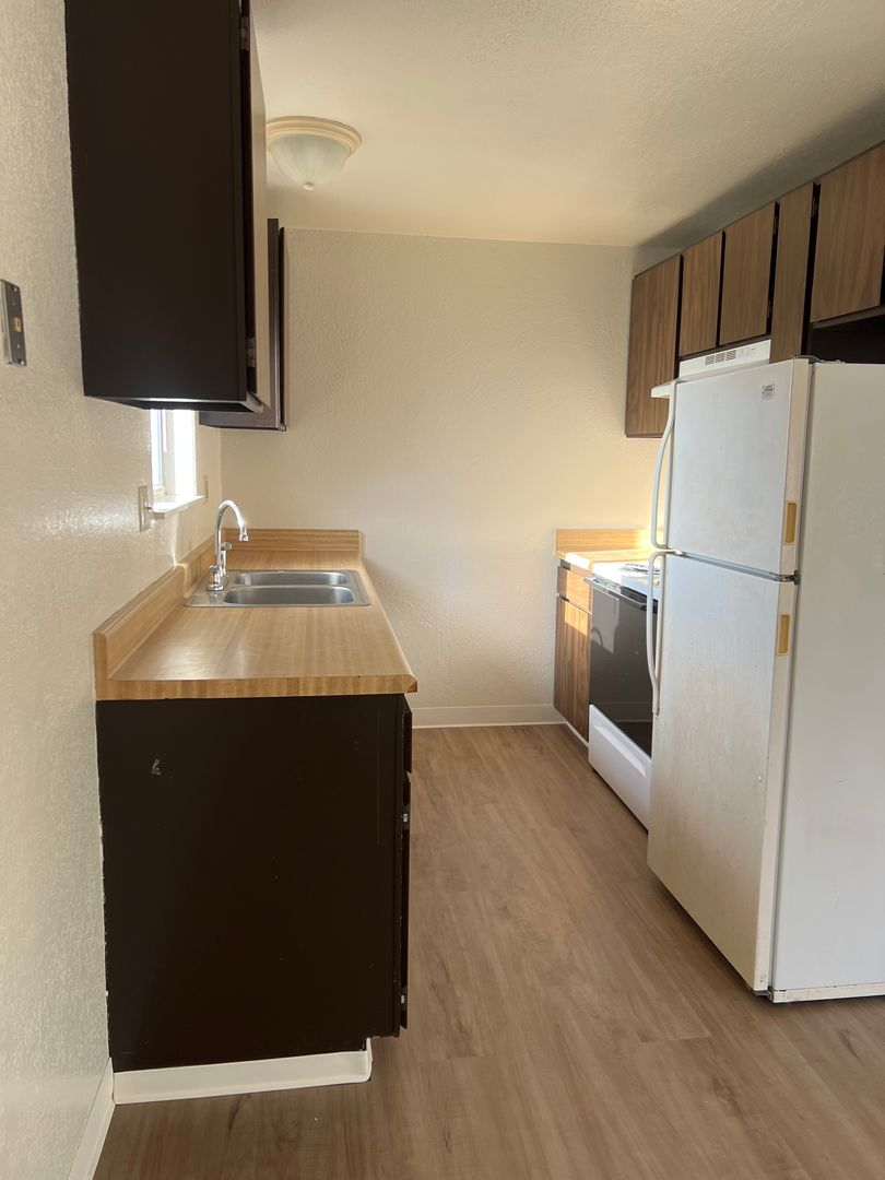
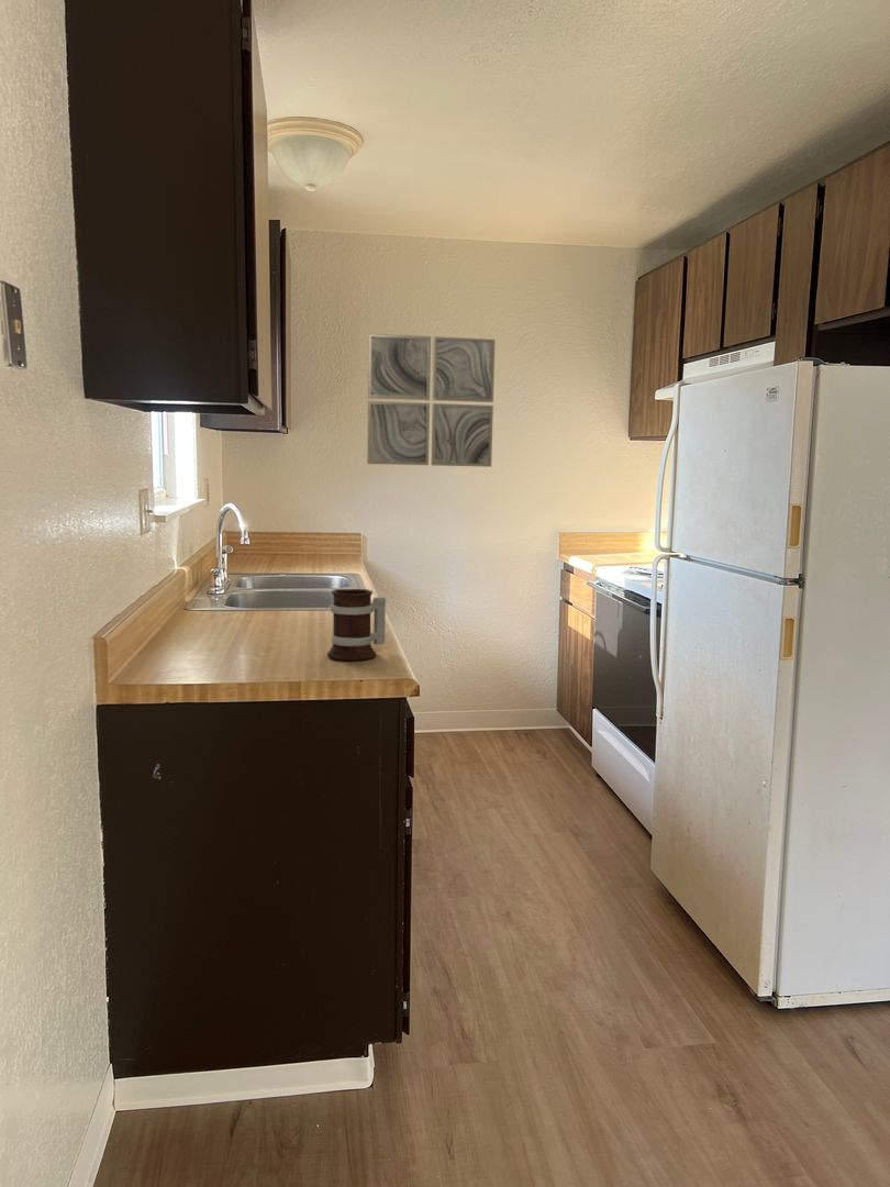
+ mug (357, 623)
+ wall art (429, 403)
